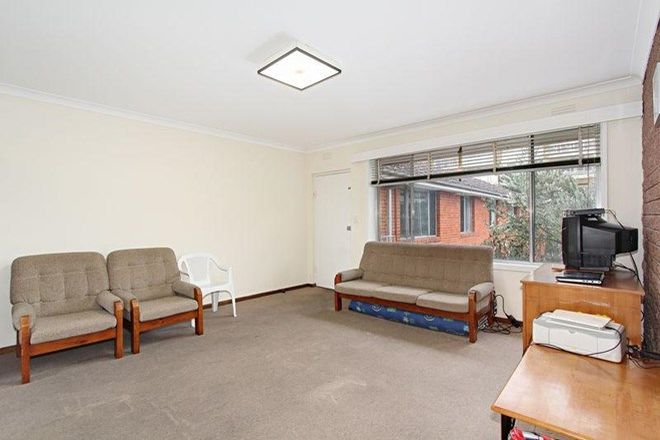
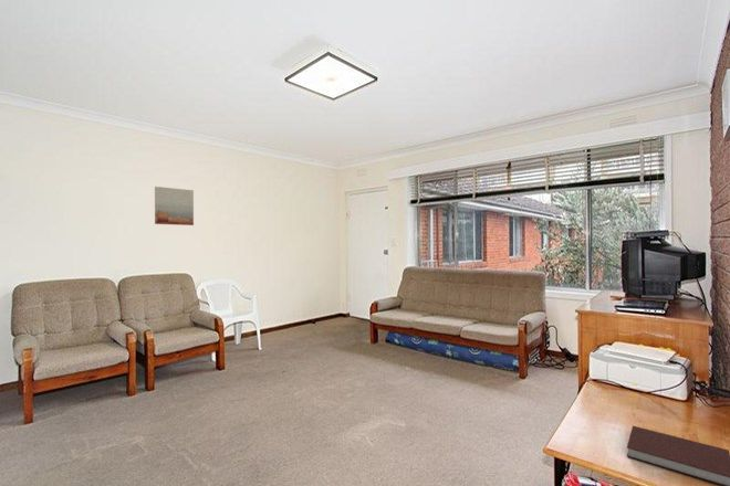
+ notebook (677, 453)
+ wall art (175, 207)
